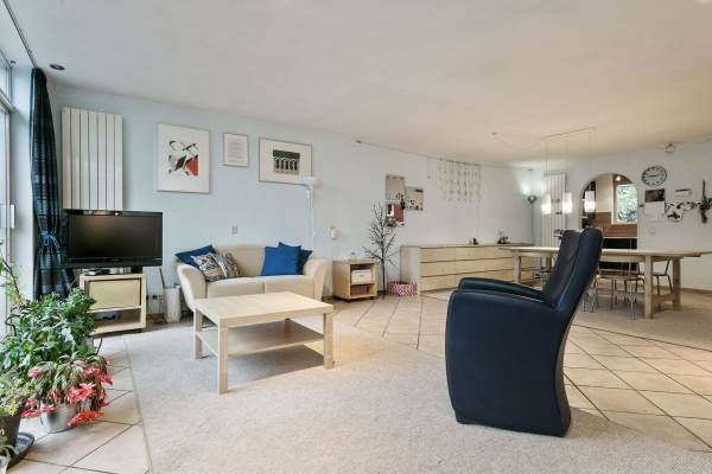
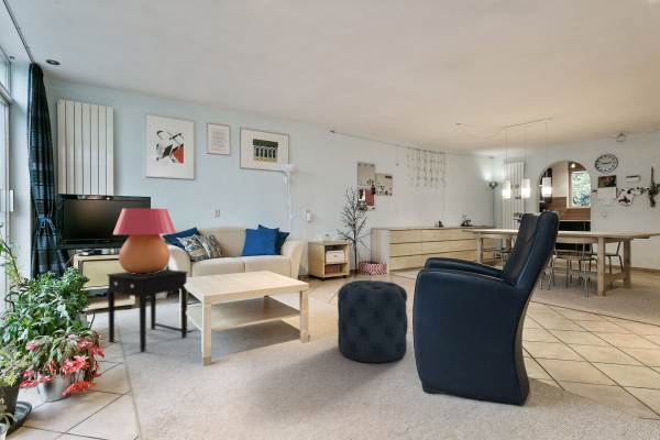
+ side table (145, 306)
+ ottoman (372, 316)
+ table lamp (145, 241)
